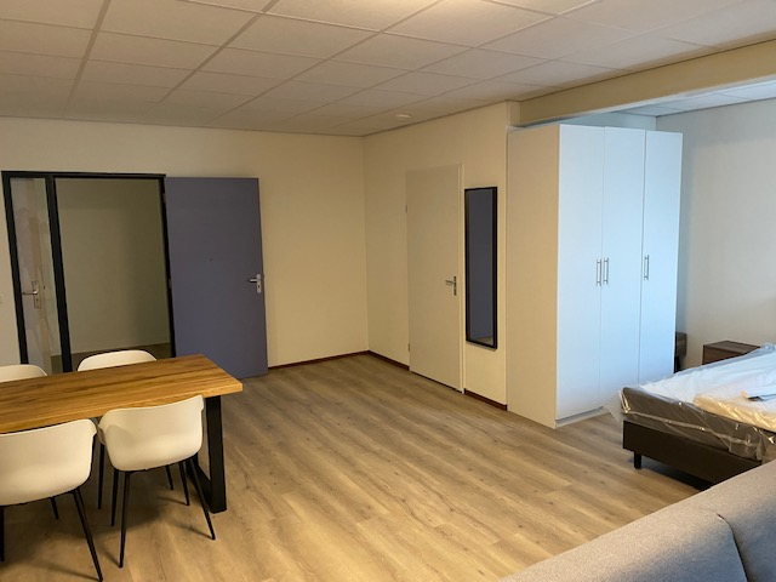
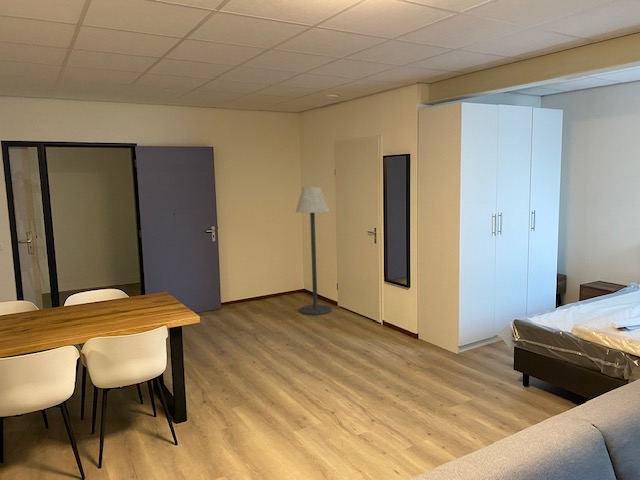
+ floor lamp (313, 249)
